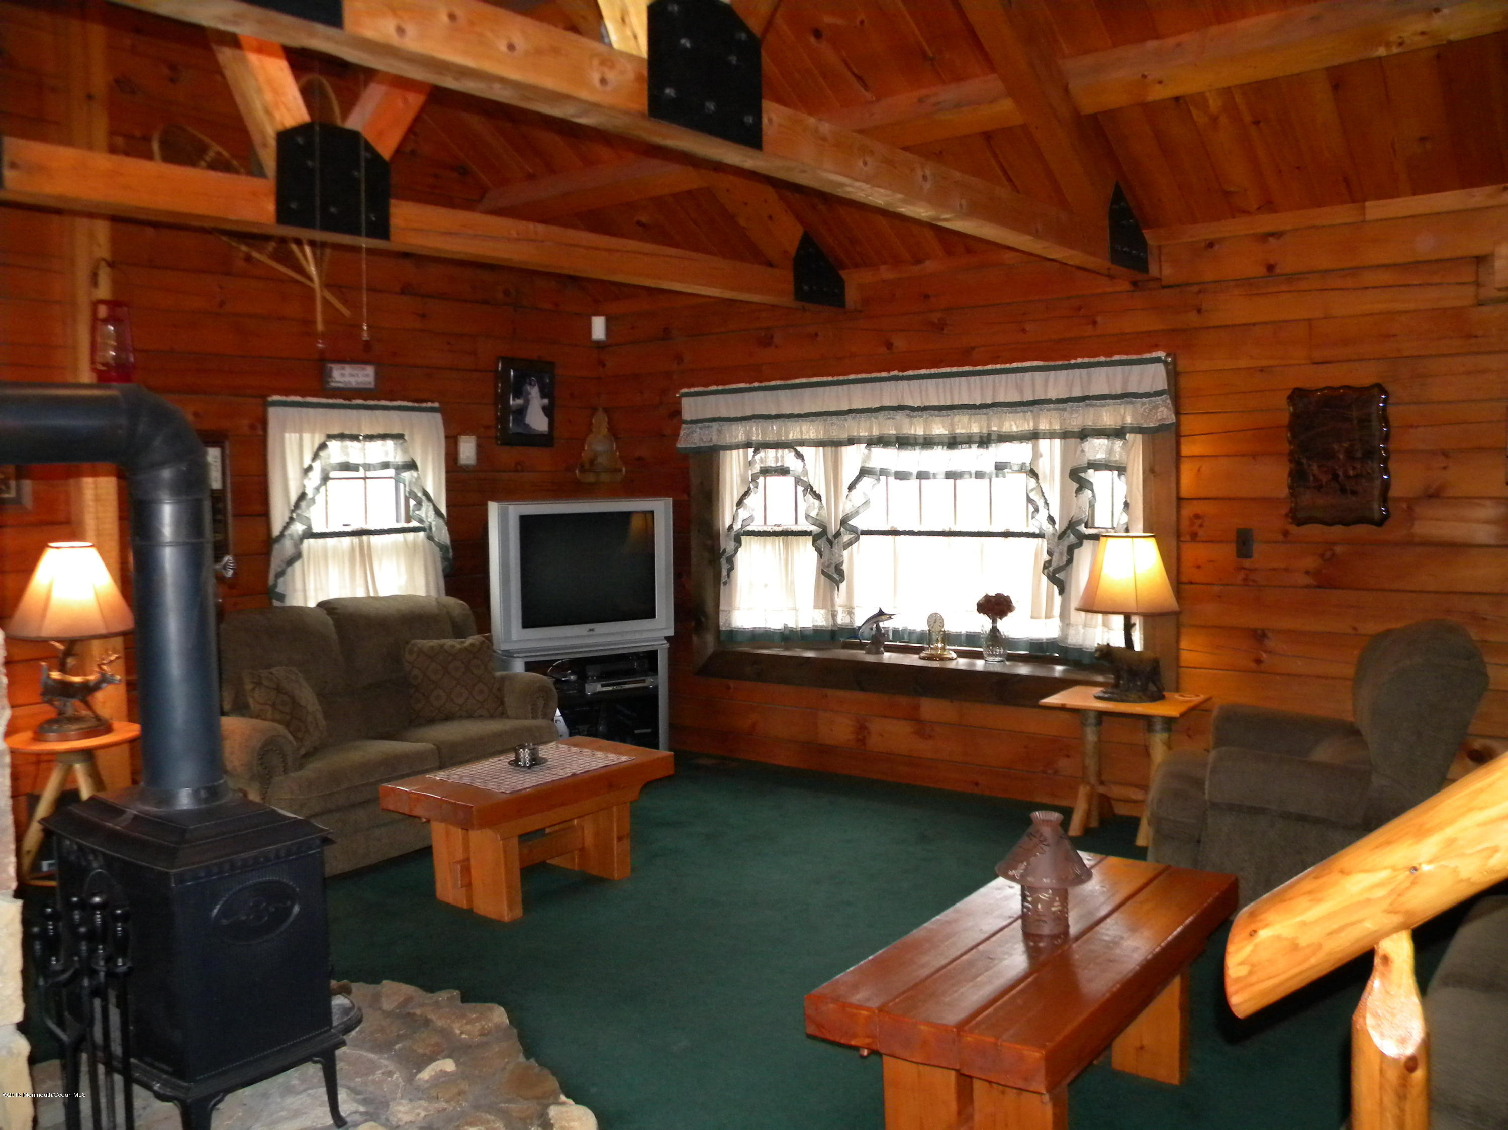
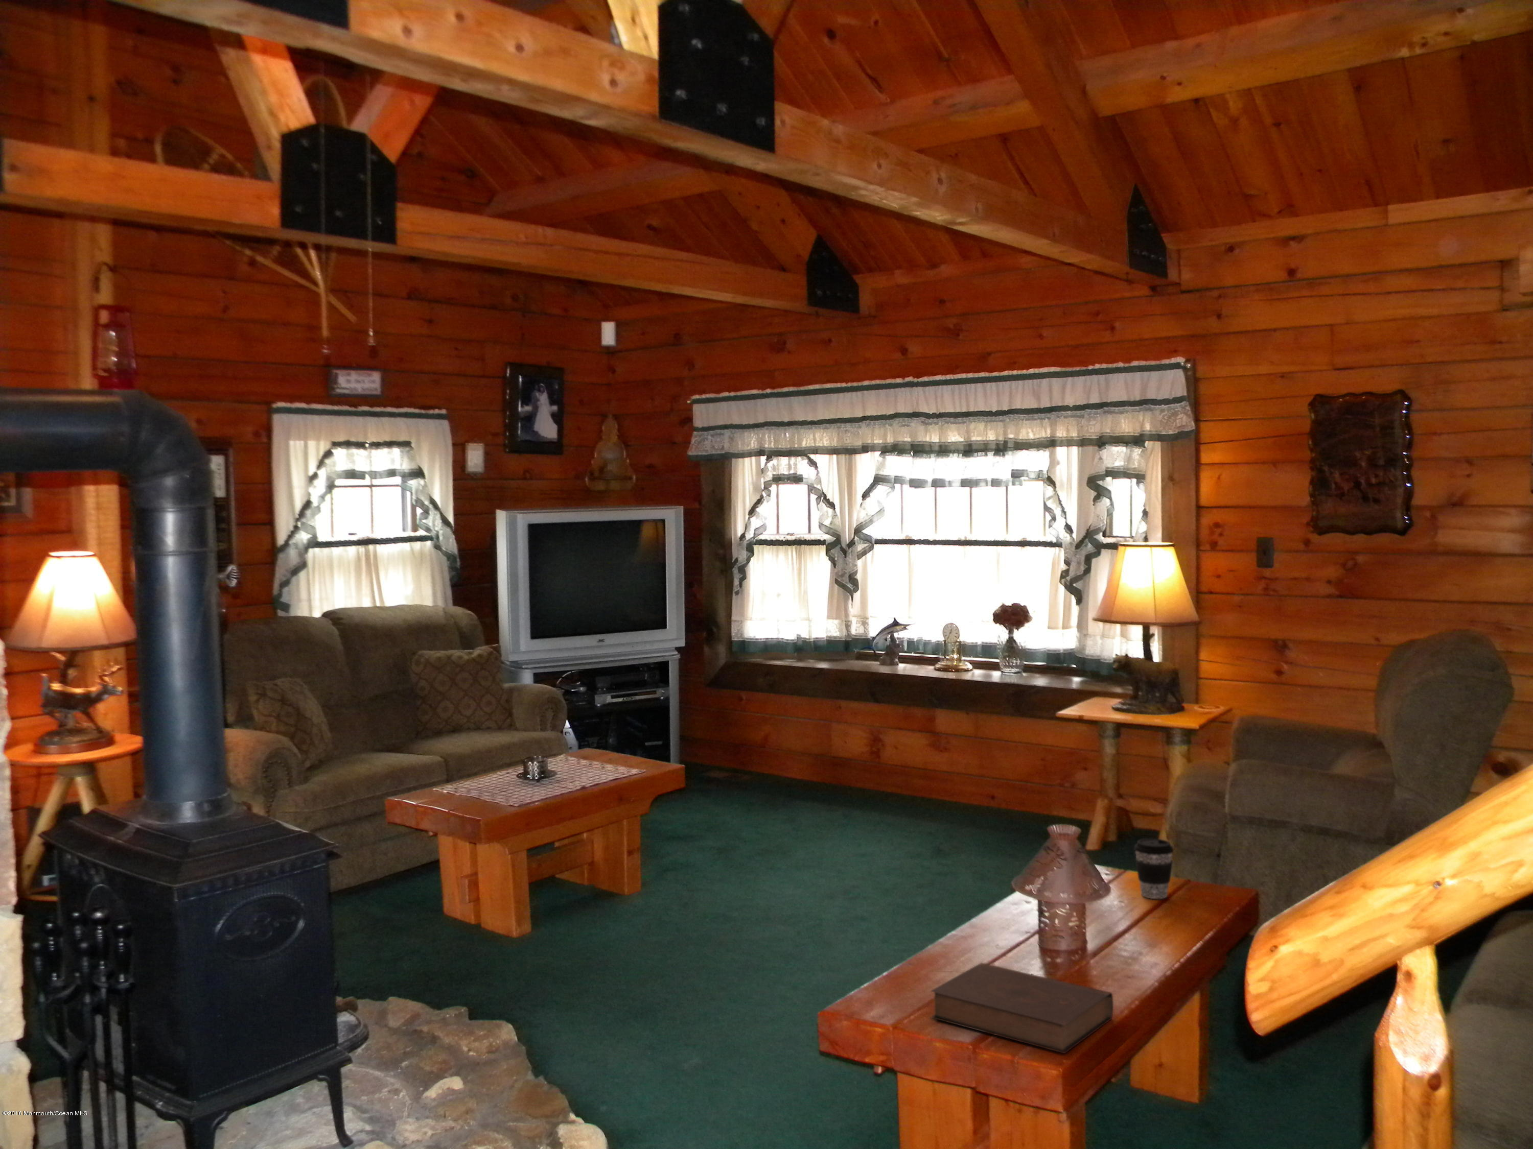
+ book (1021, 1004)
+ coffee cup (1154, 869)
